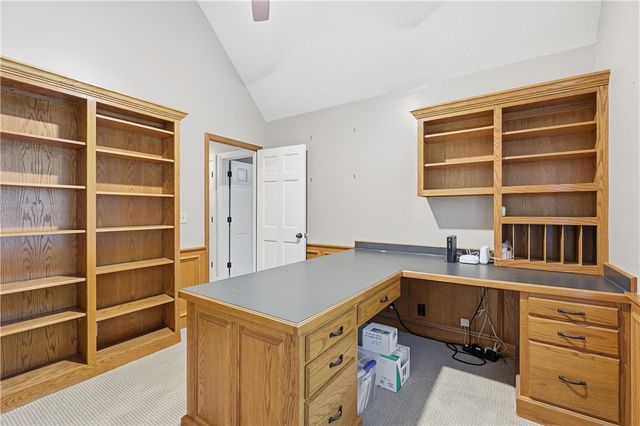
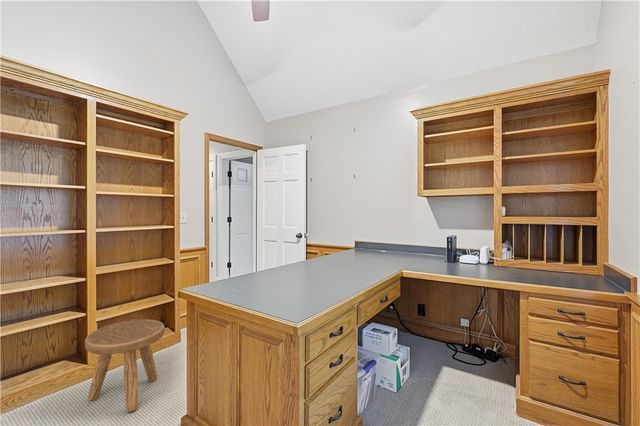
+ stool (127, 362)
